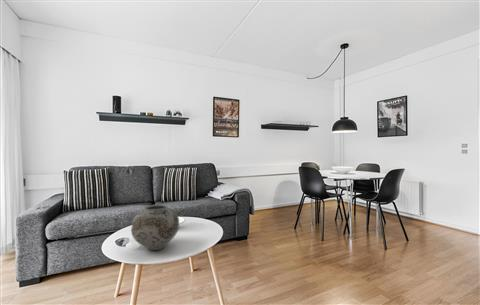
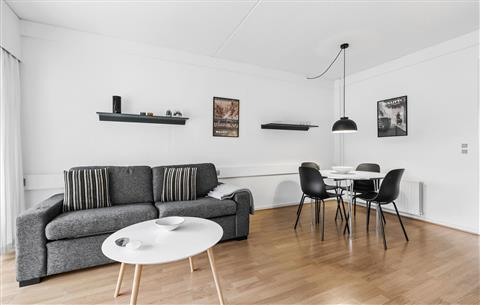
- vase (156, 226)
